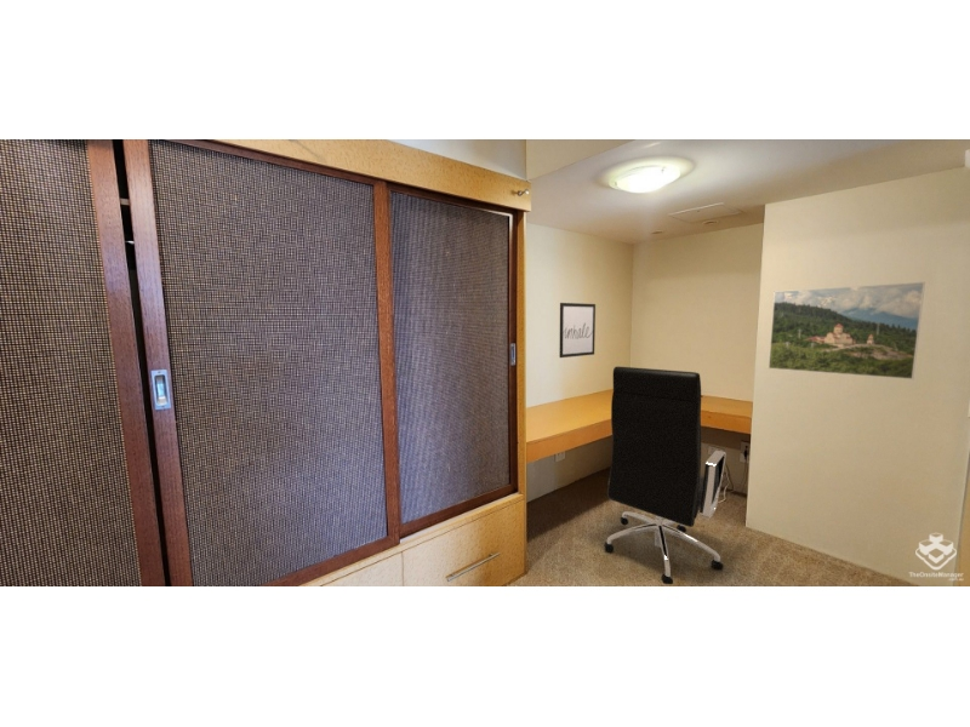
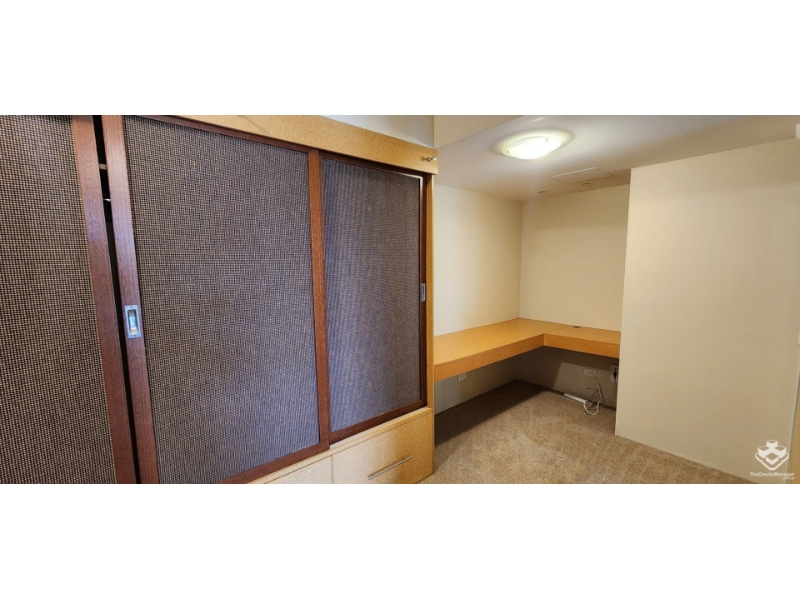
- wall art (577, 330)
- office chair (664, 460)
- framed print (837, 330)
